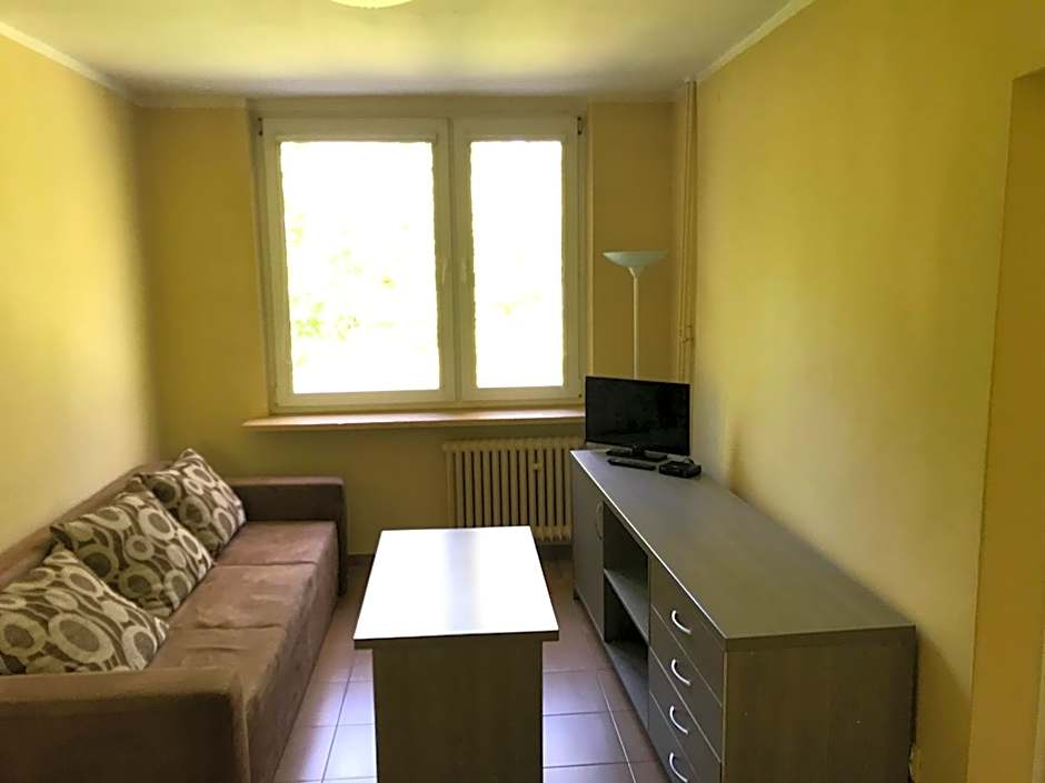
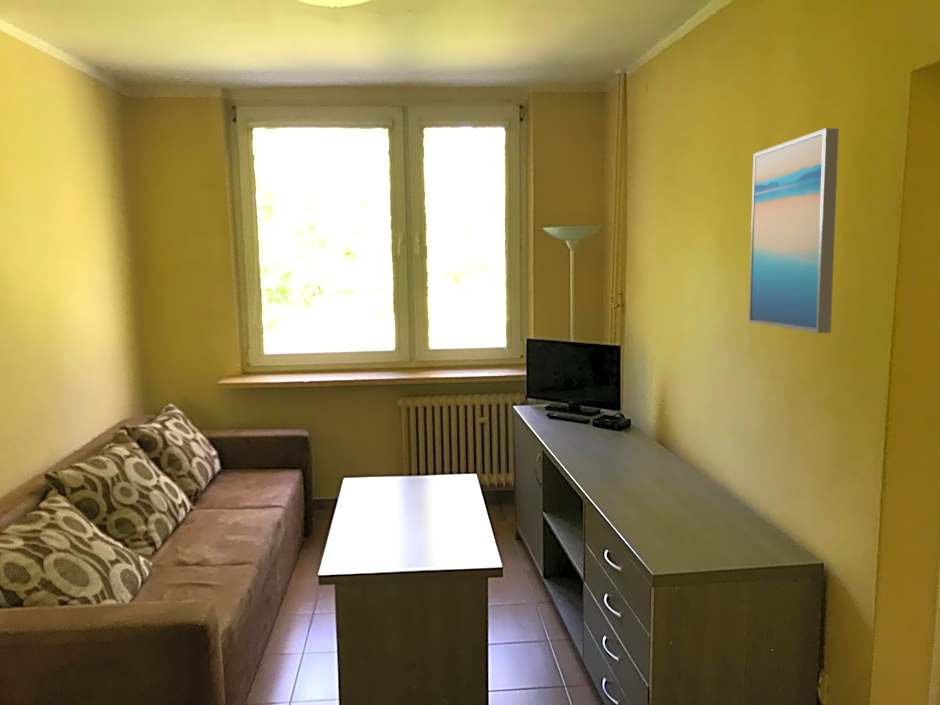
+ wall art (788, 235)
